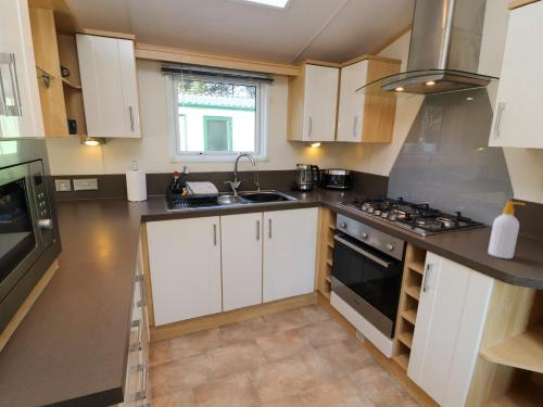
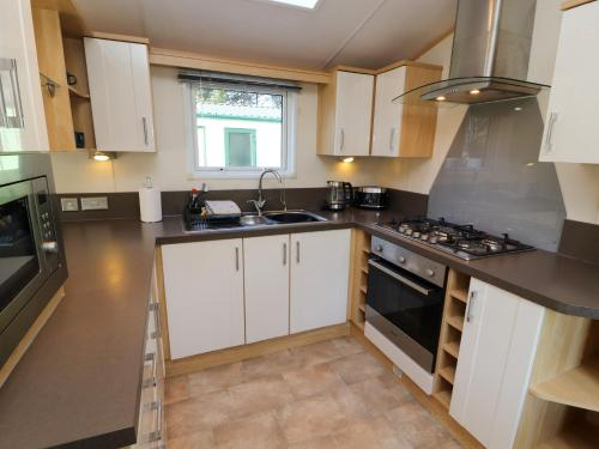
- soap bottle (506, 229)
